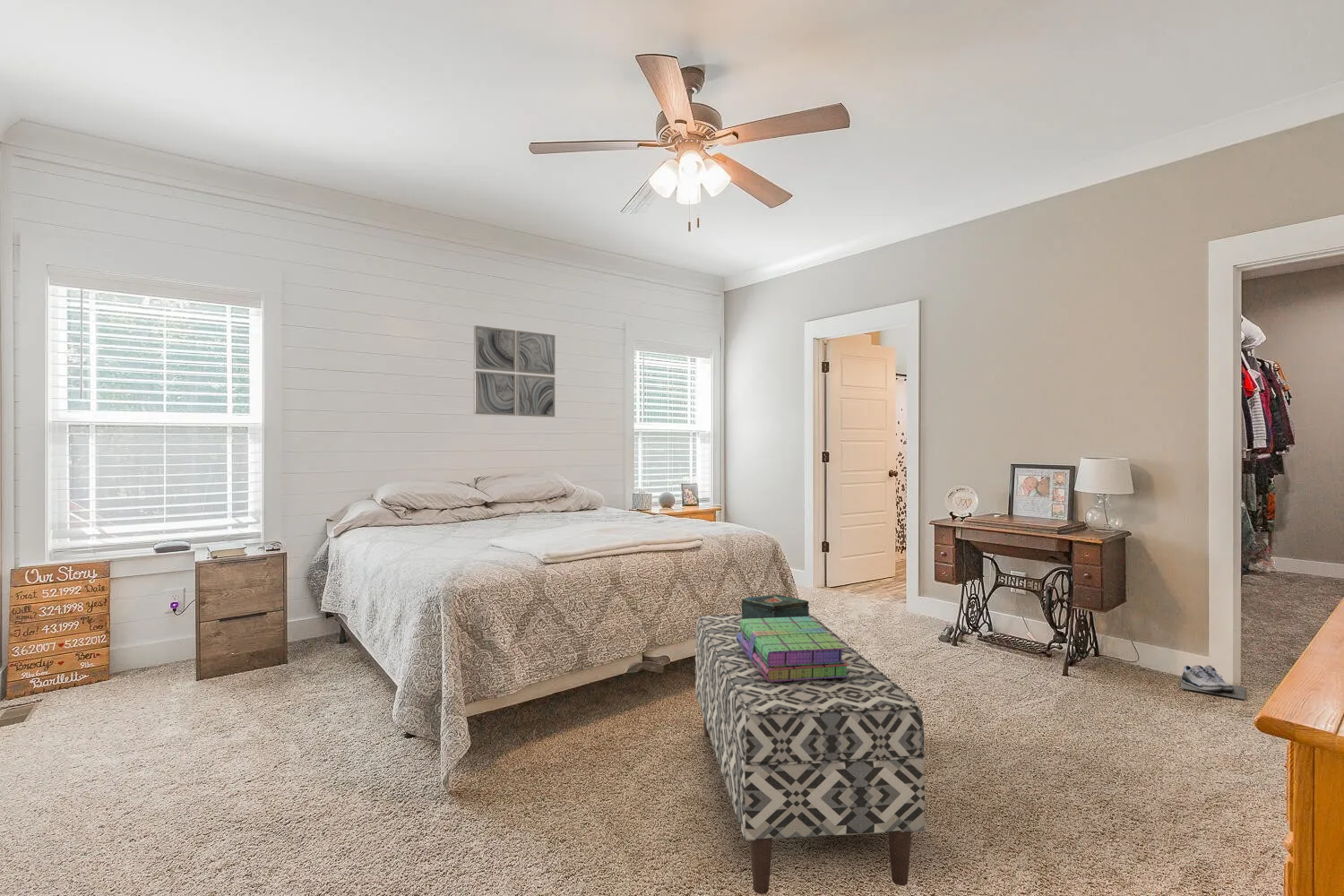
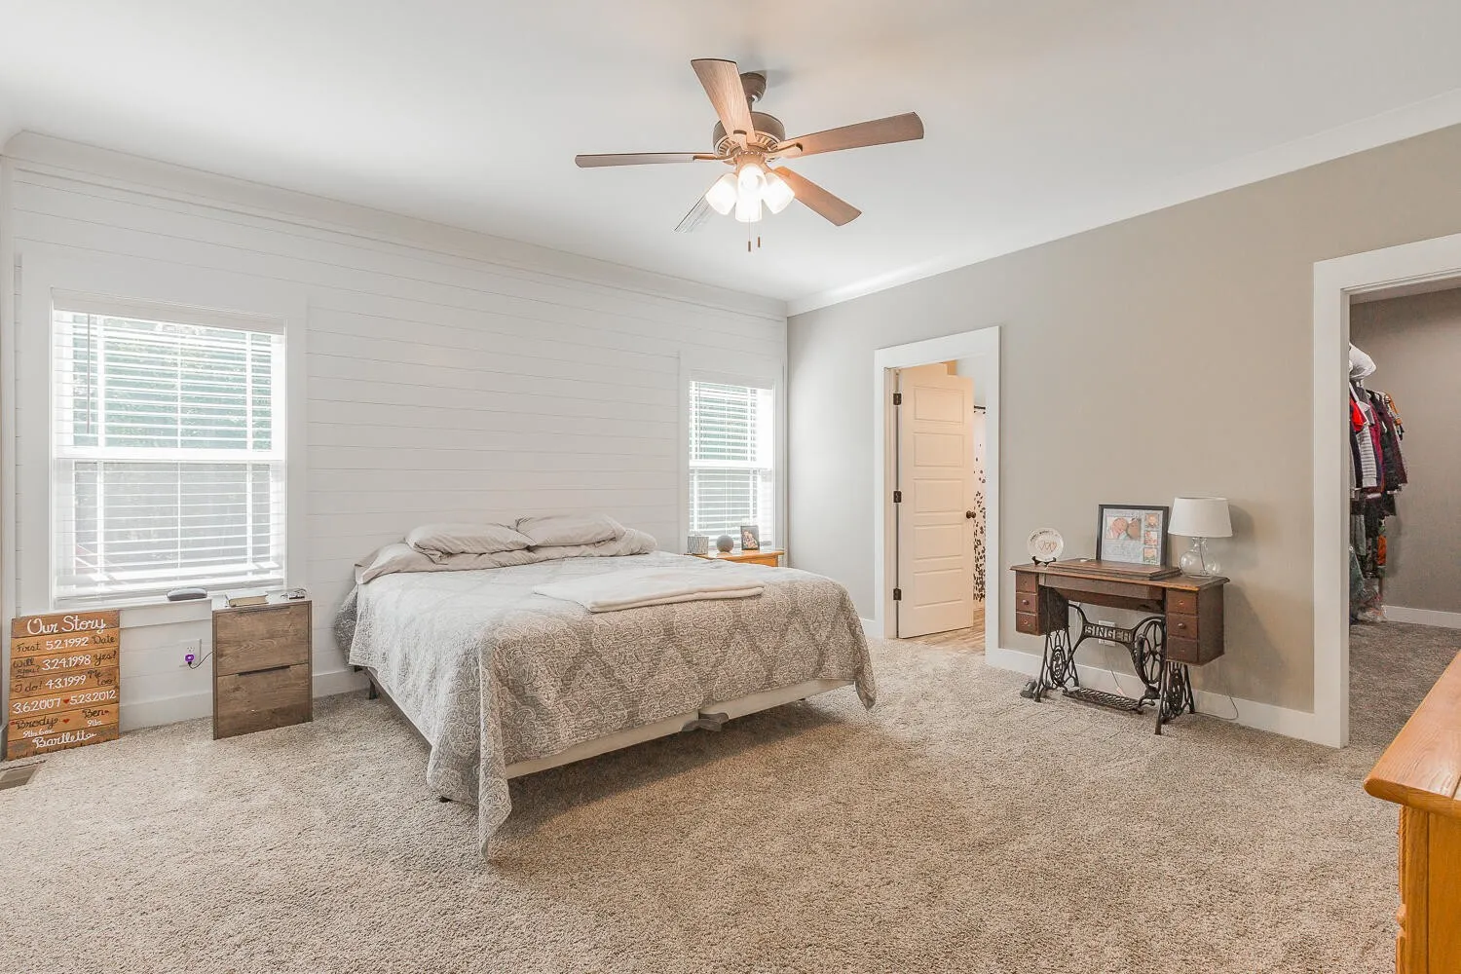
- decorative box (774, 610)
- stack of books (788, 647)
- bench (785, 721)
- wall art (514, 374)
- shoe (1210, 676)
